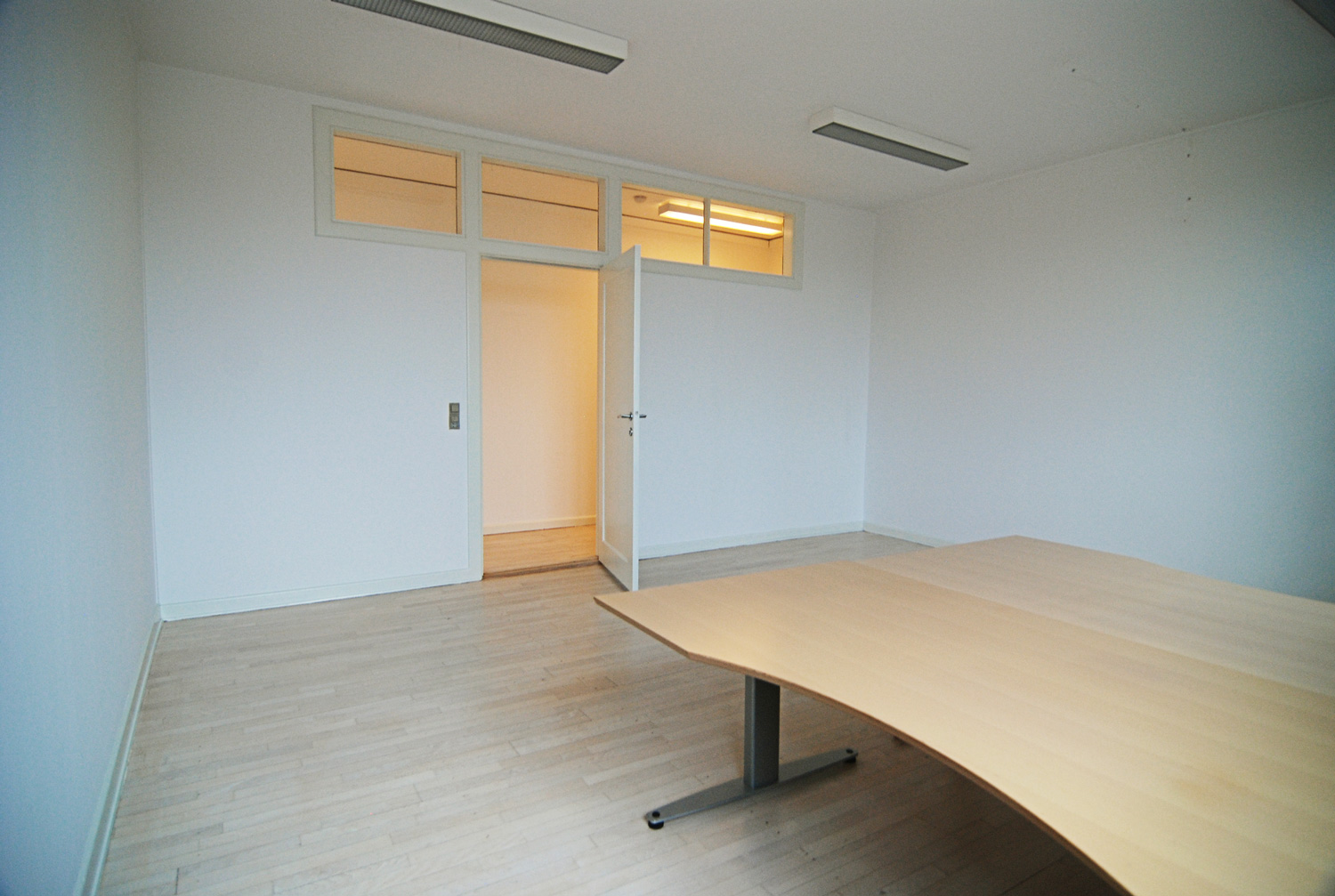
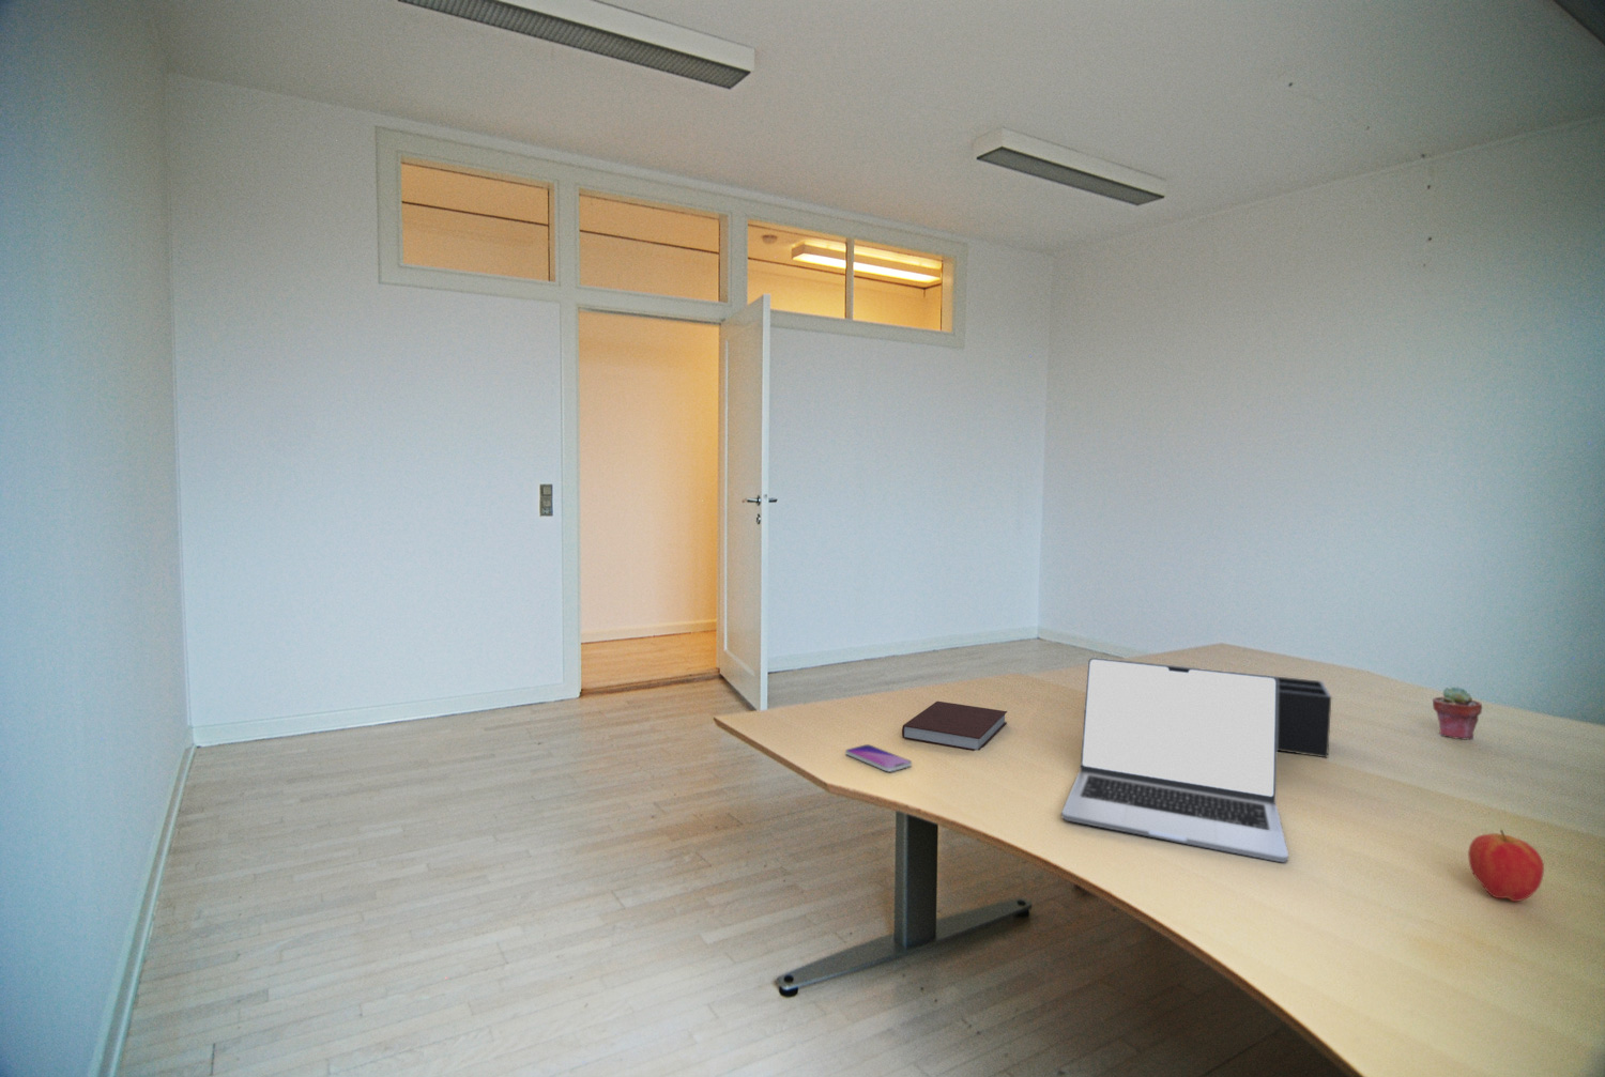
+ smartphone (878, 757)
+ apple (1504, 863)
+ desk organizer (1232, 672)
+ laptop (1173, 745)
+ potted succulent (1456, 710)
+ notebook (956, 724)
